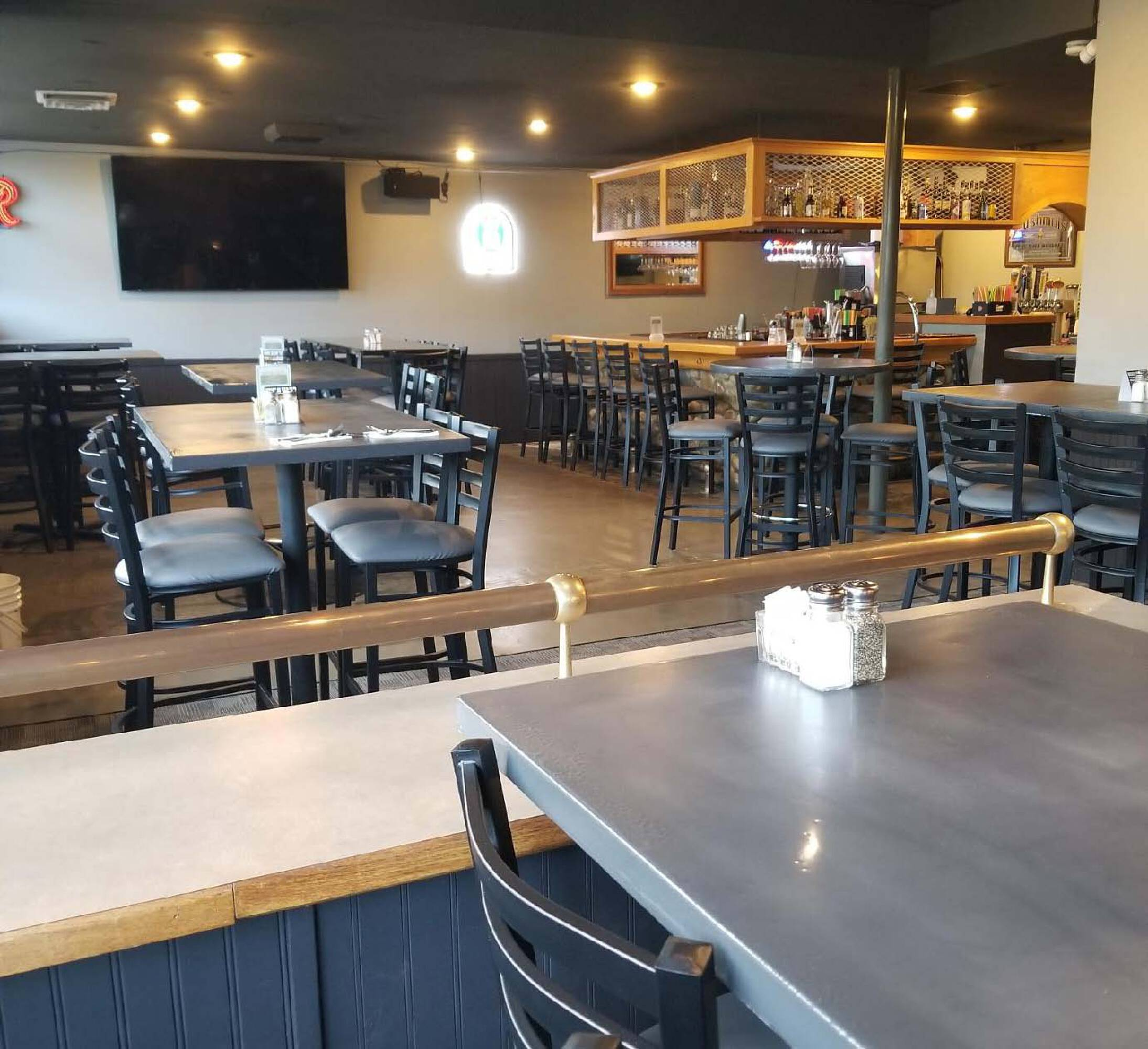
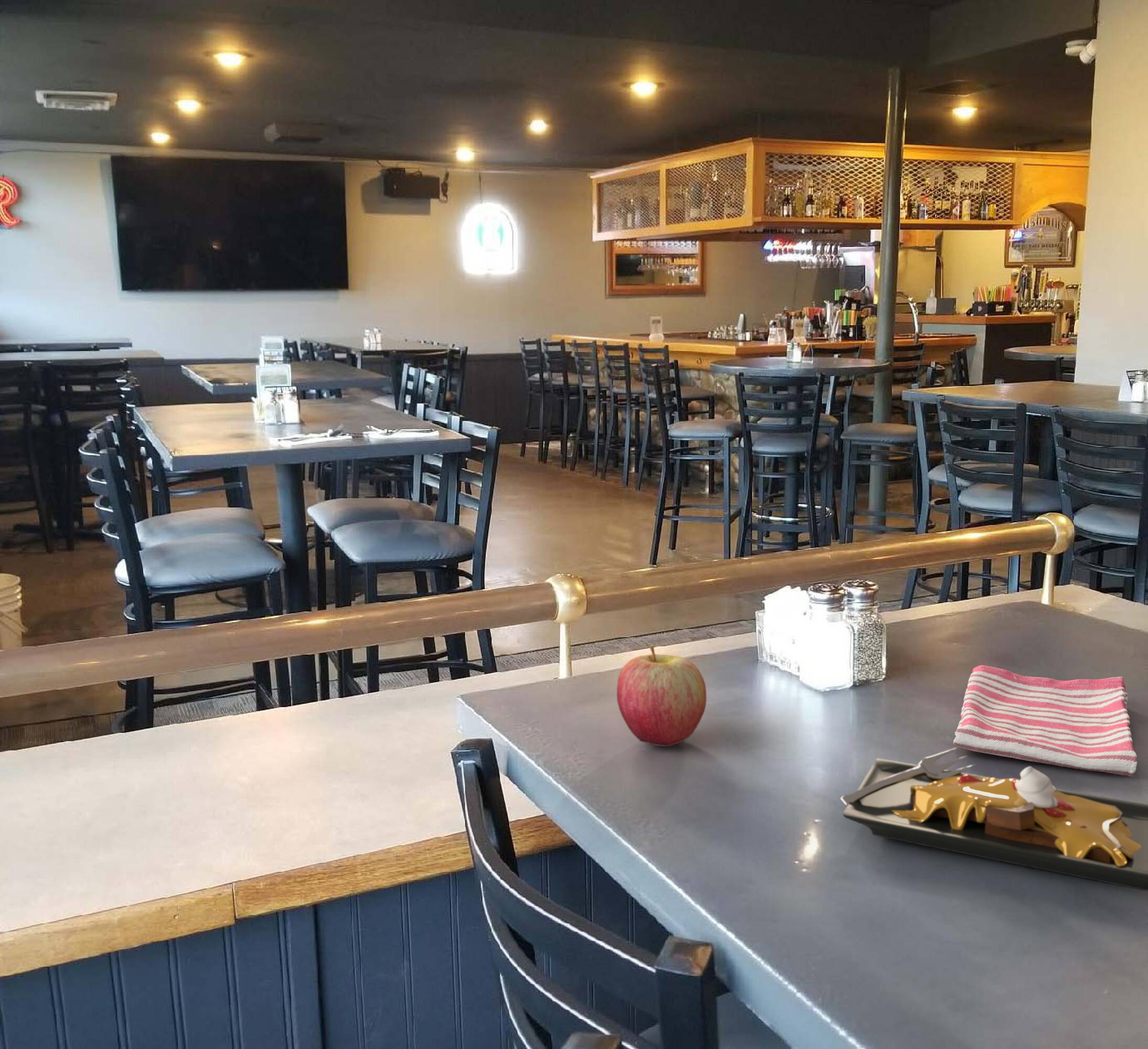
+ apple (661, 695)
+ plate (1015, 794)
+ dish towel (1044, 712)
